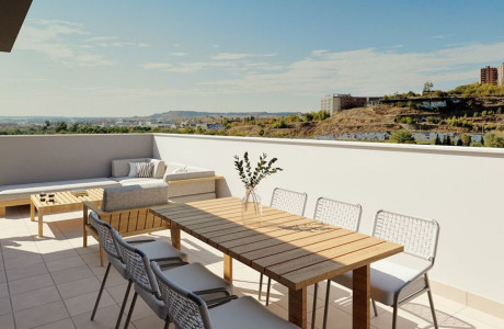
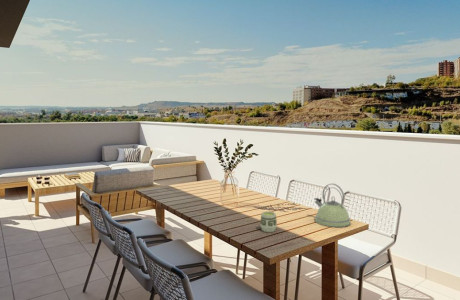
+ cup (268, 221)
+ kettle (330, 202)
